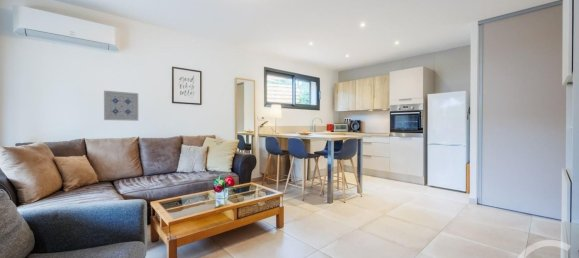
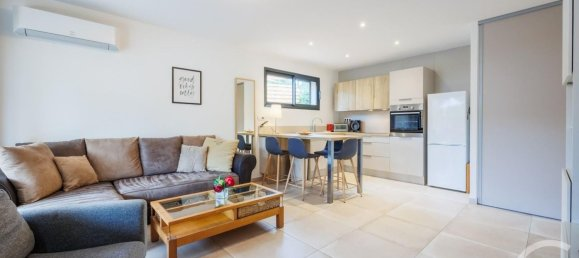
- wall art (121, 106)
